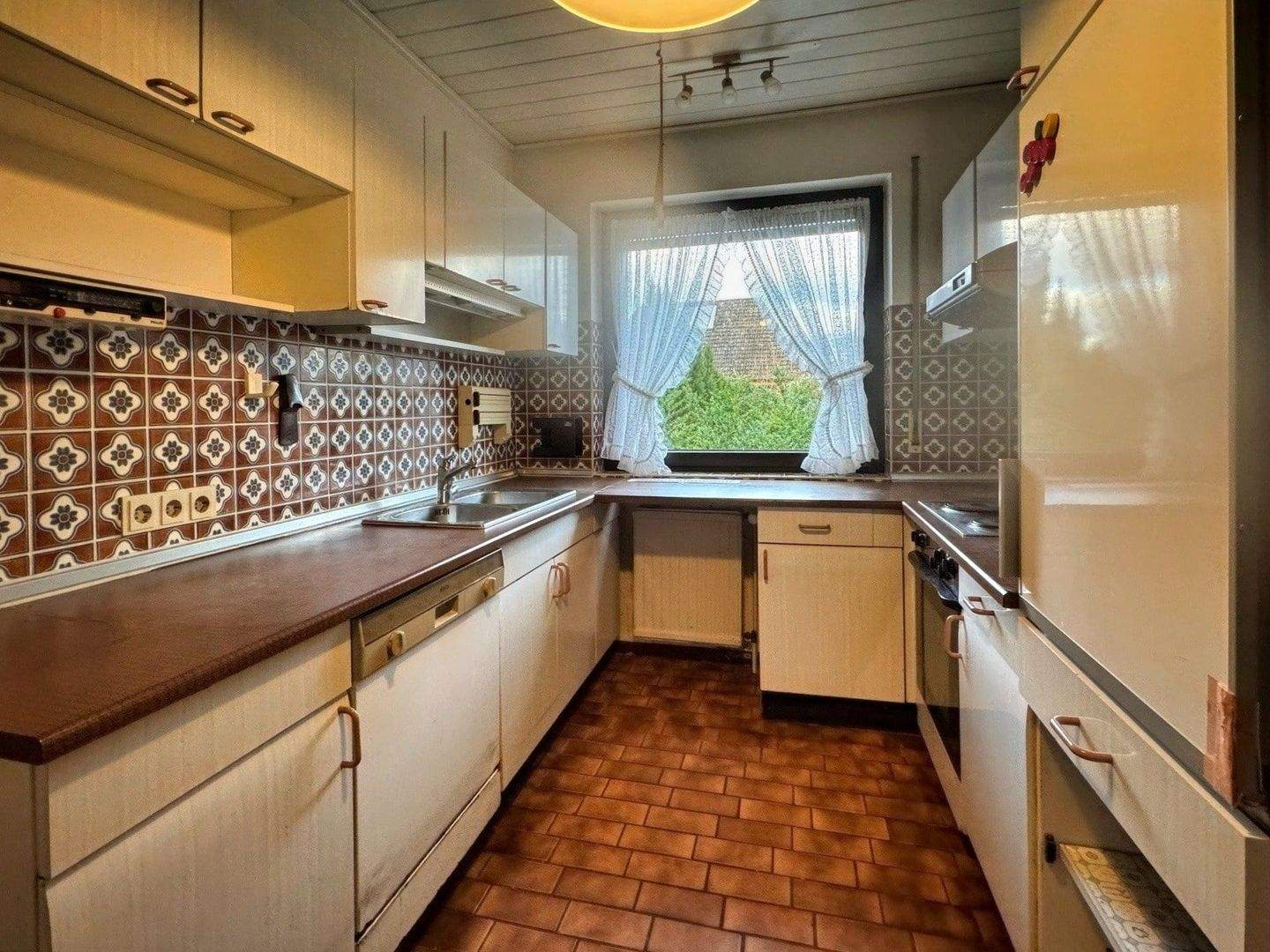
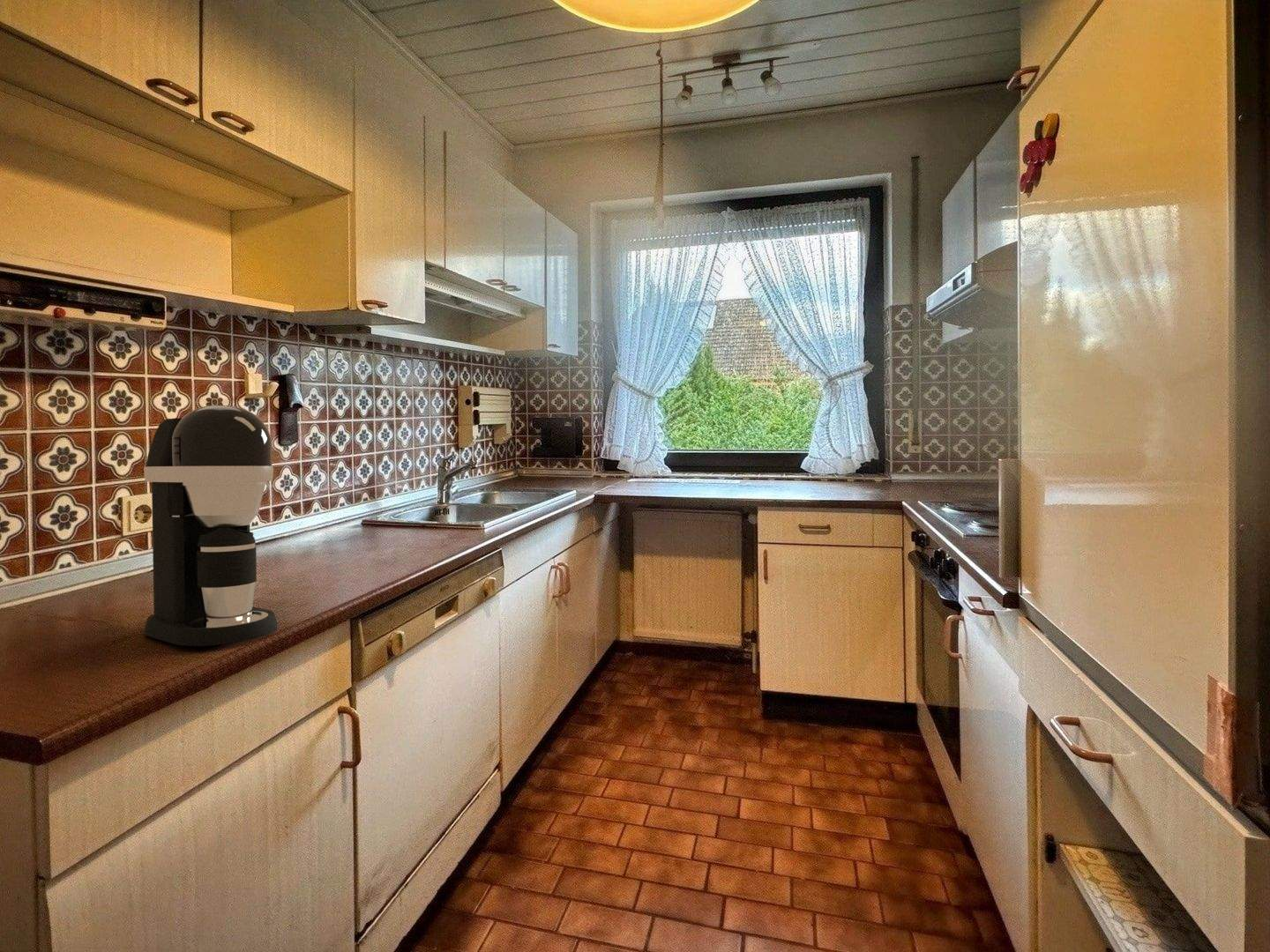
+ coffee maker (210, 518)
